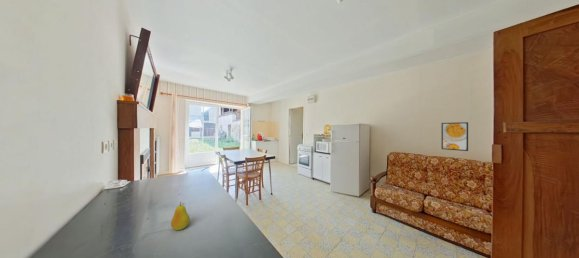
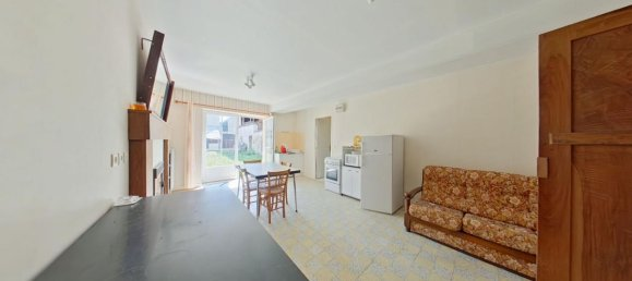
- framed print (454, 136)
- fruit (180, 214)
